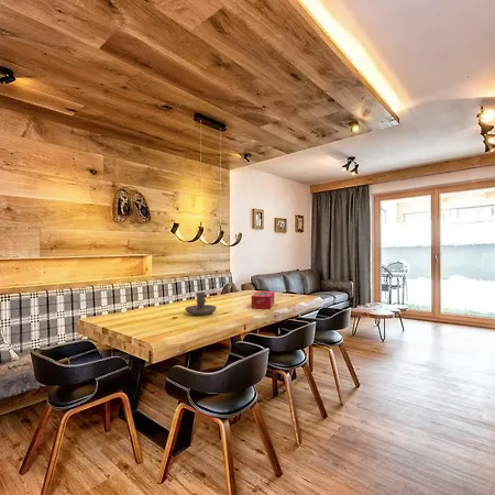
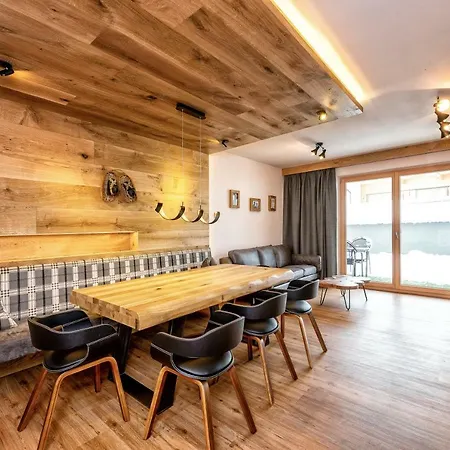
- tissue box (263, 299)
- candle holder (200, 301)
